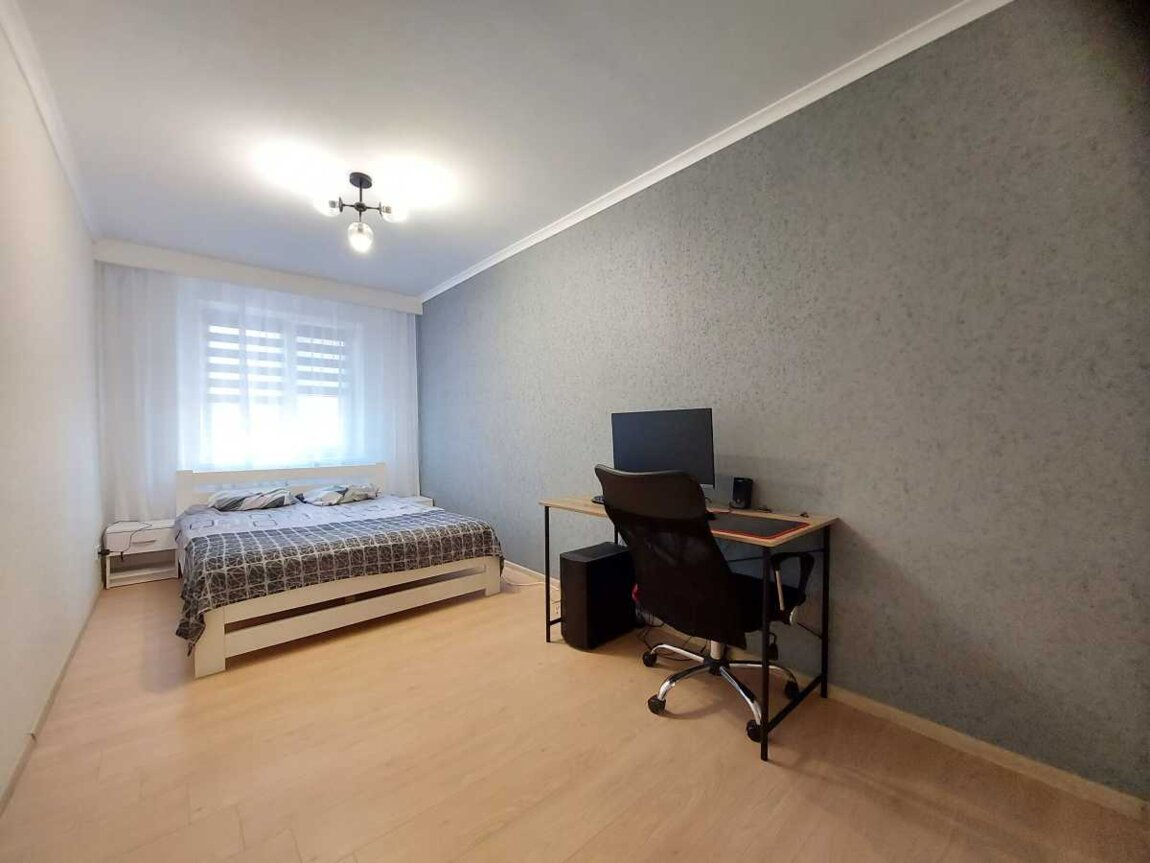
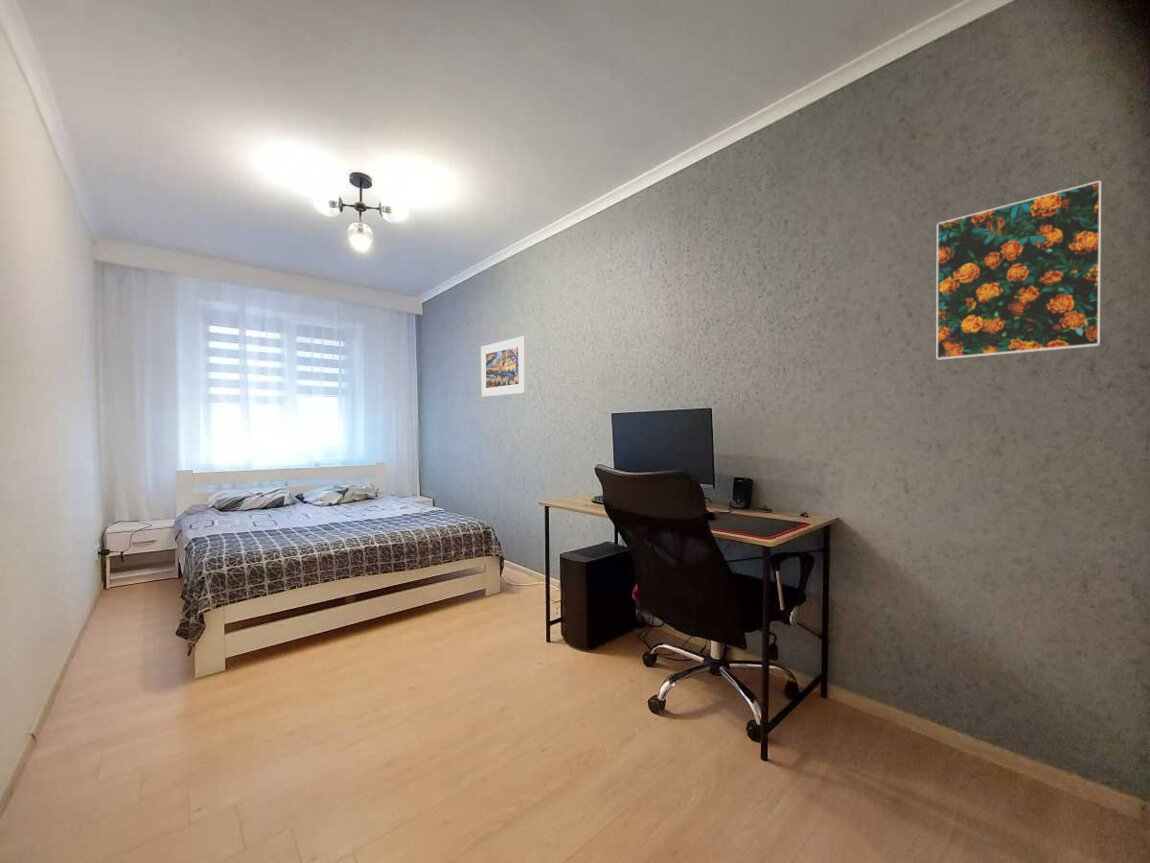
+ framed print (502, 368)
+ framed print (1011, 279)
